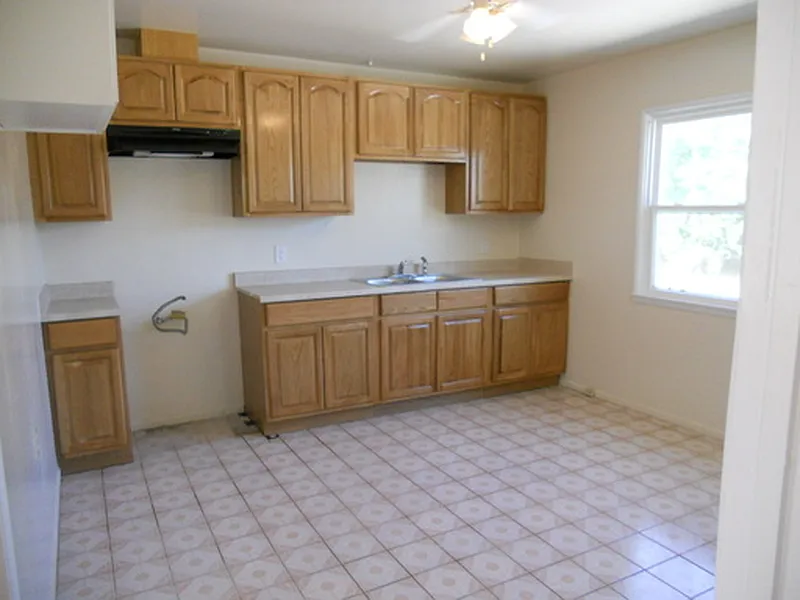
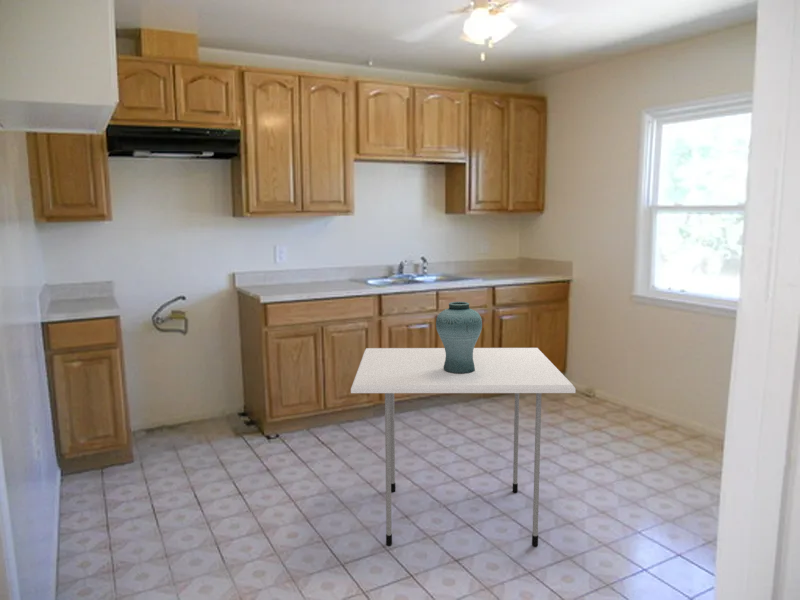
+ vase (458, 336)
+ dining table (455, 392)
